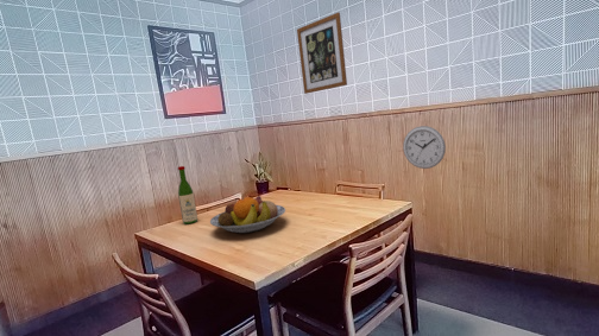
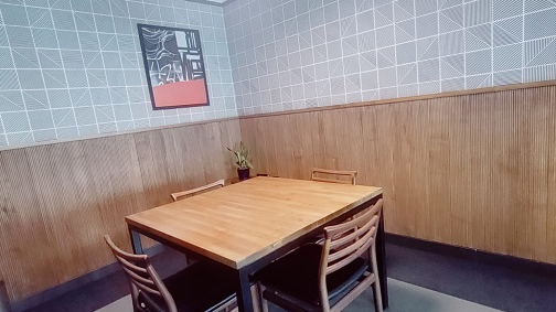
- wall art (321, 56)
- wall clock (422, 147)
- fruit bowl (247, 211)
- wine bottle (185, 194)
